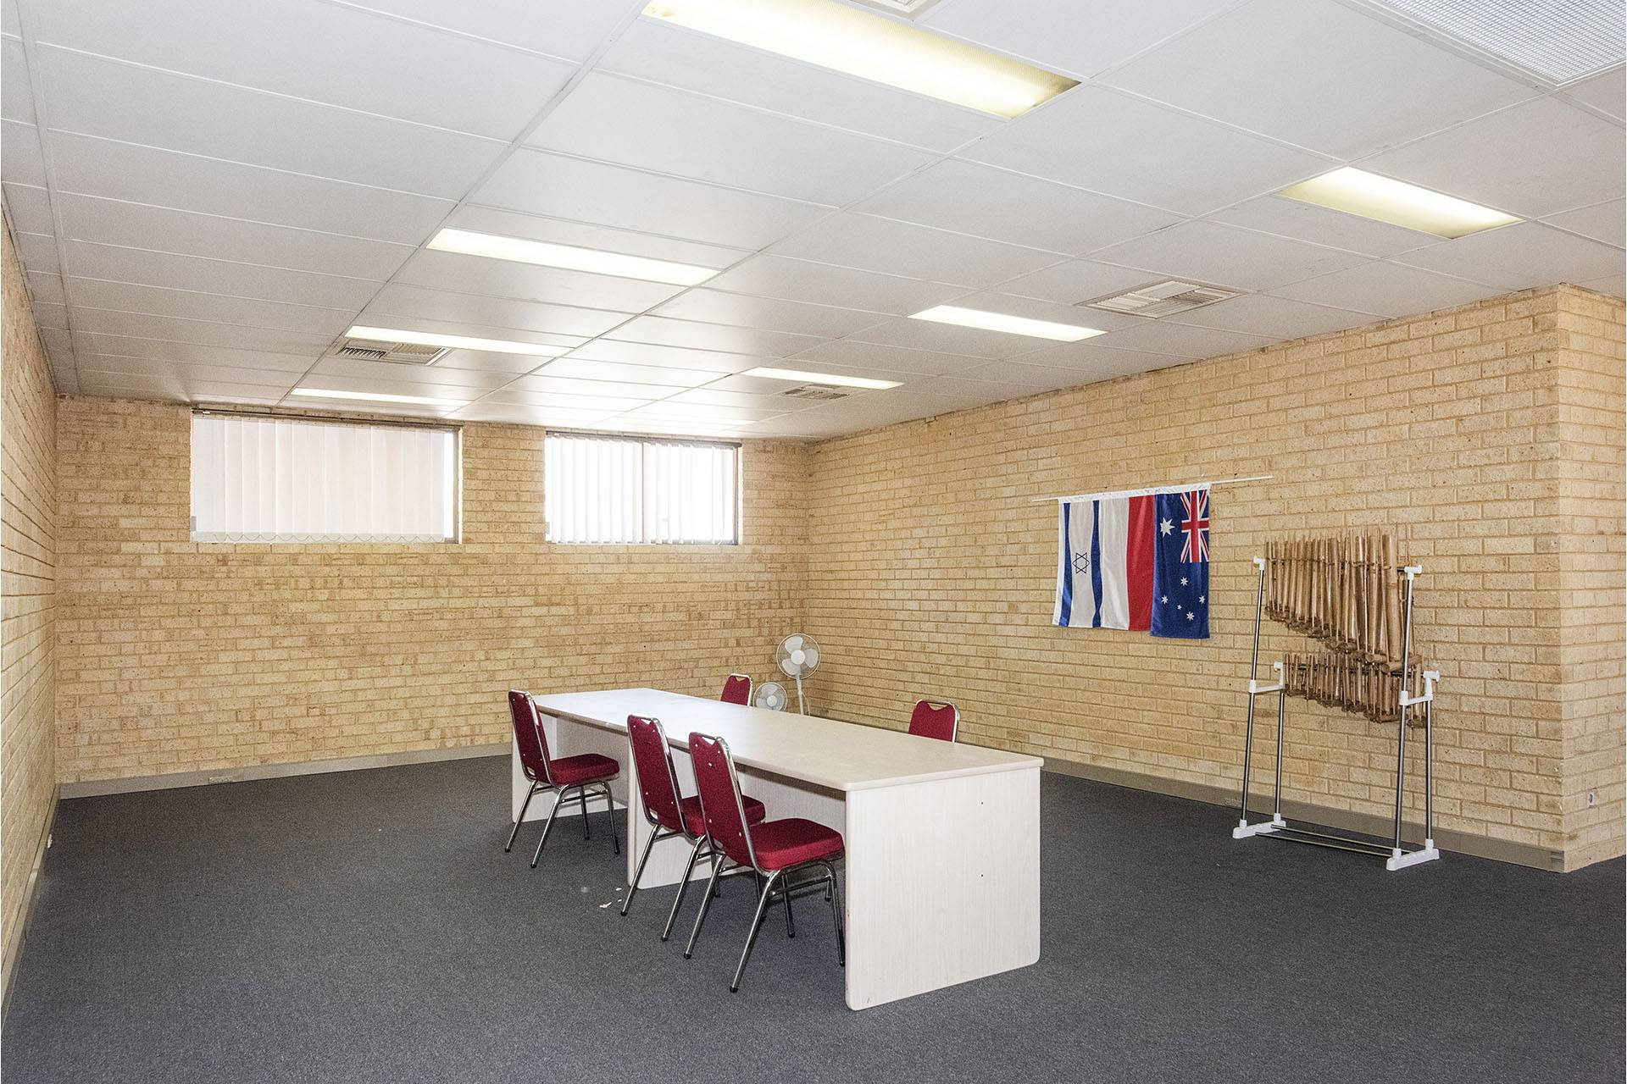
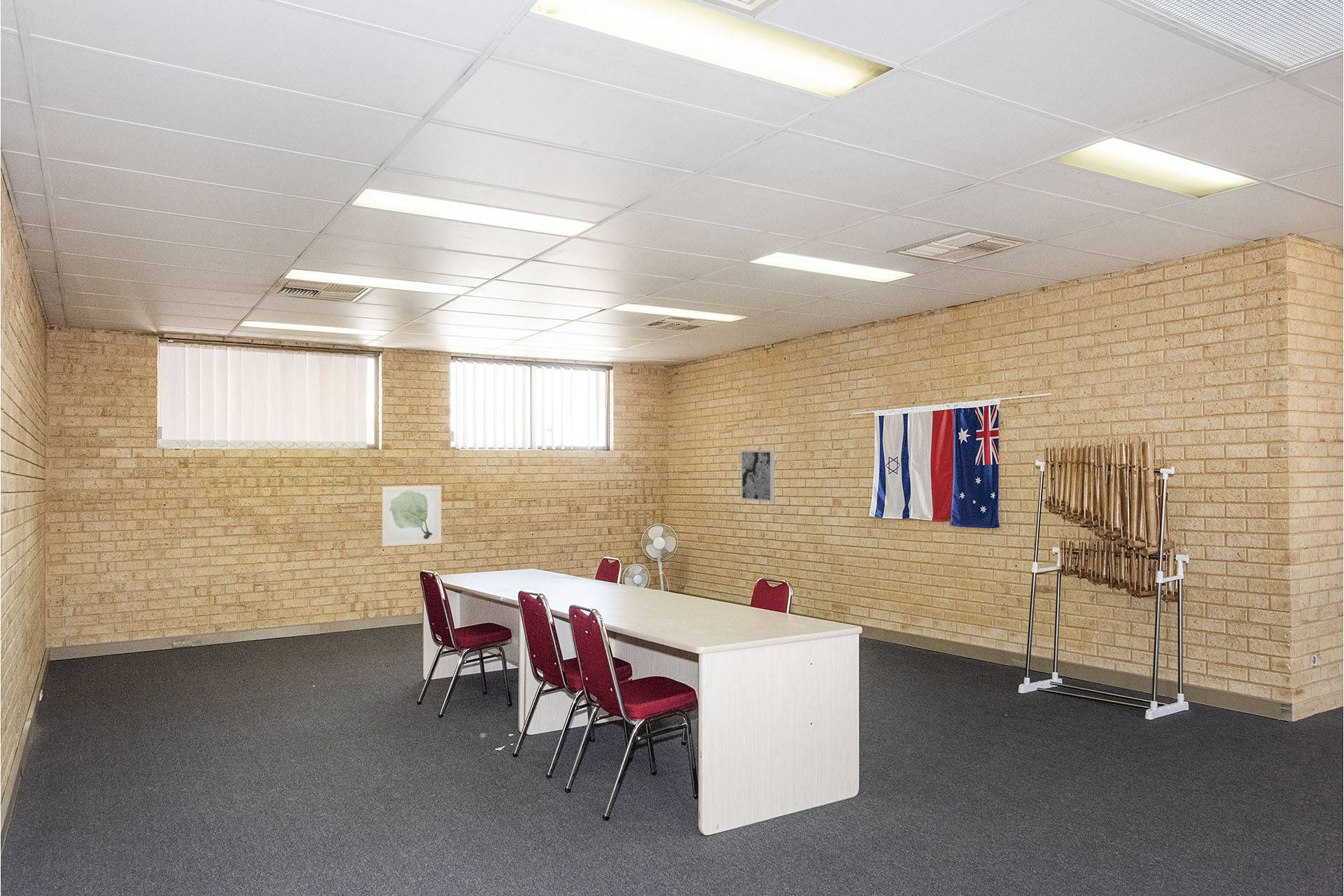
+ wall art (412, 515)
+ wall art (757, 475)
